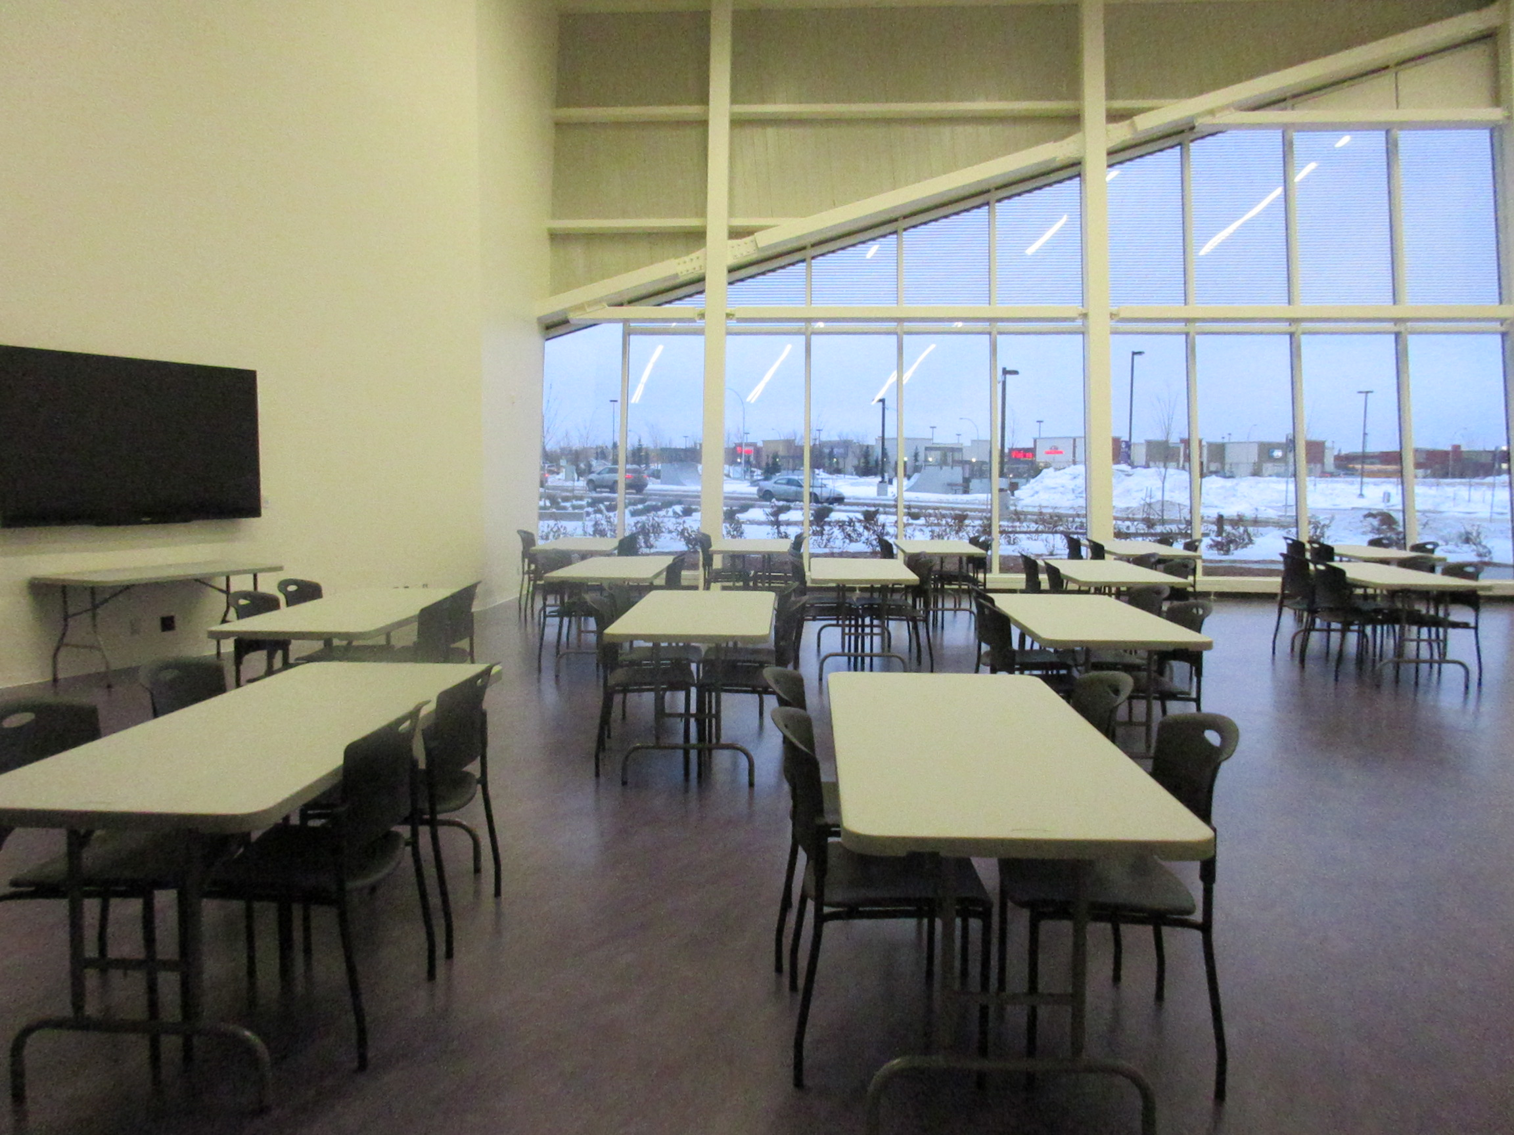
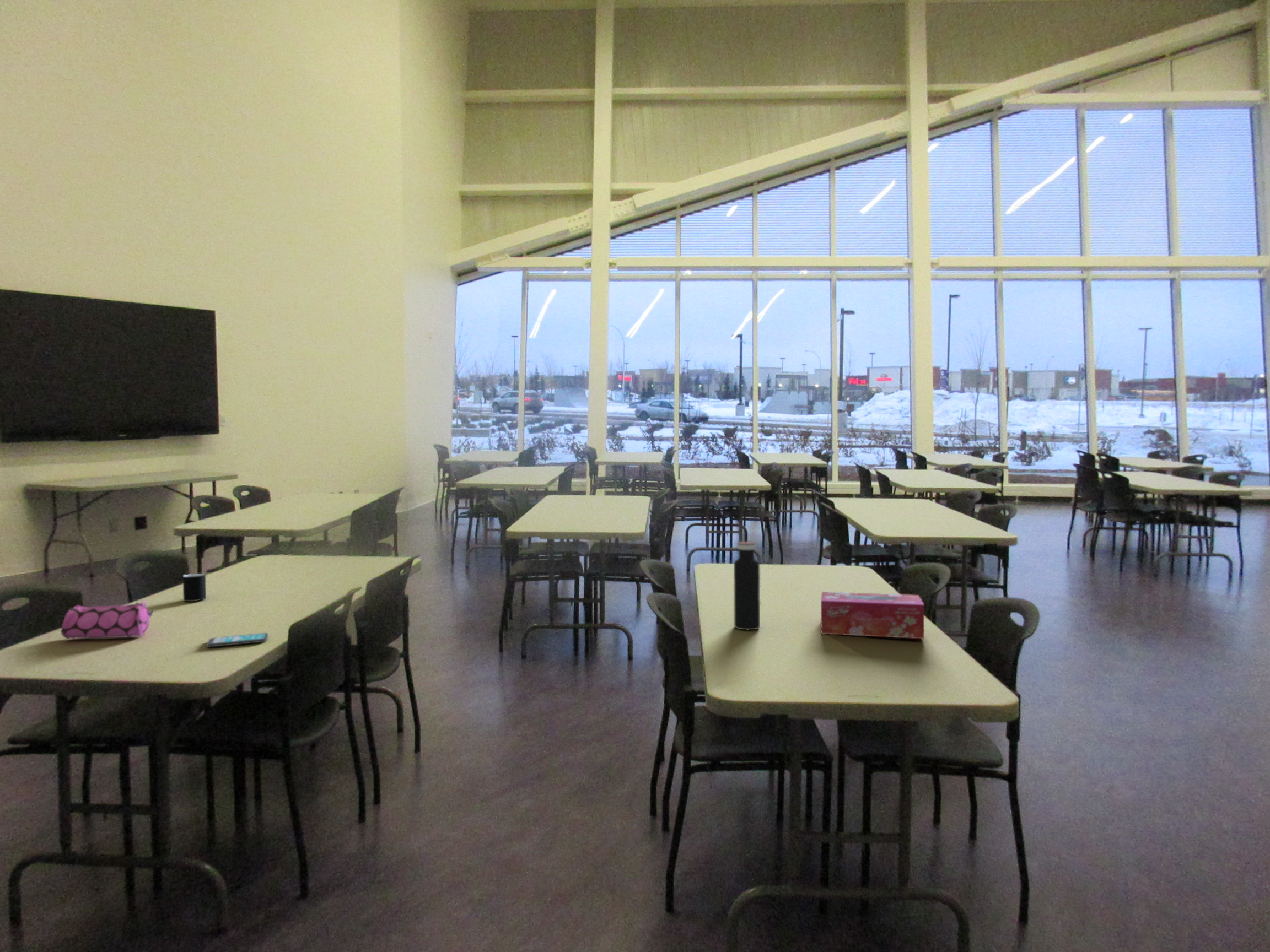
+ tissue box (870, 614)
+ cup (195, 586)
+ water bottle (746, 585)
+ smartphone (238, 639)
+ pencil case (106, 620)
